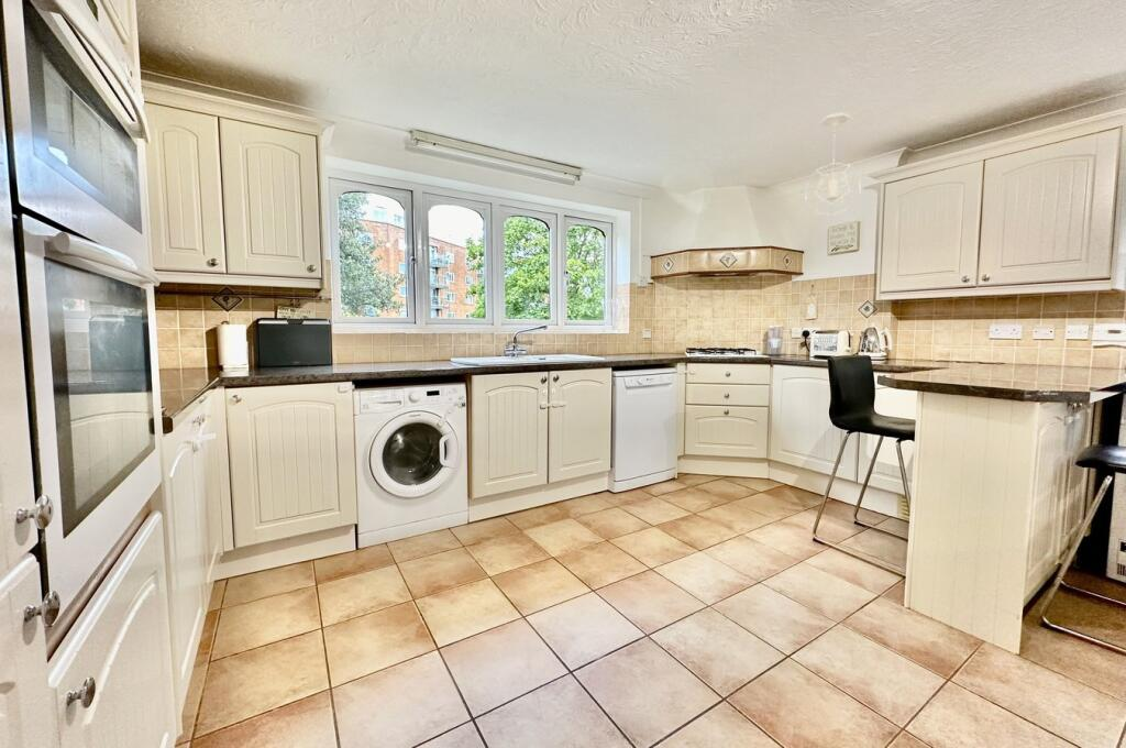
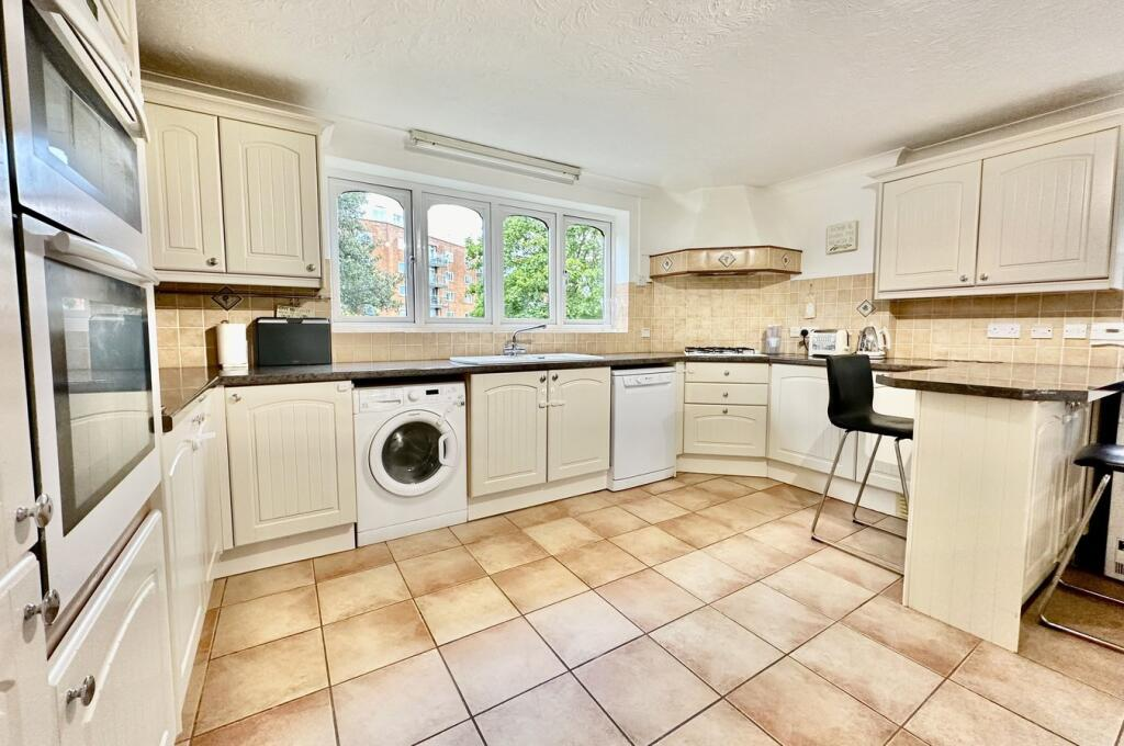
- pendant light (832, 167)
